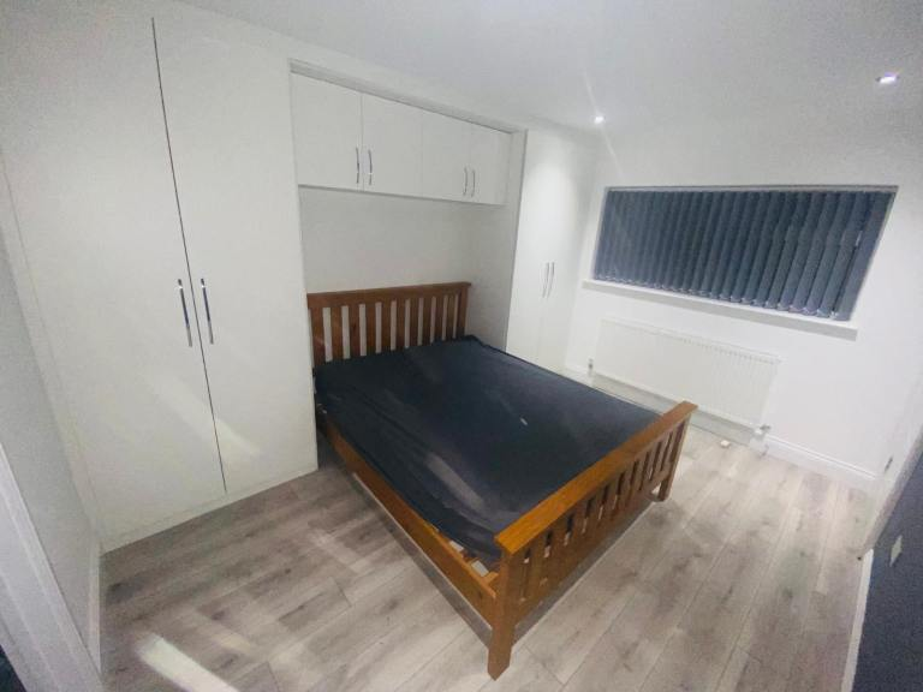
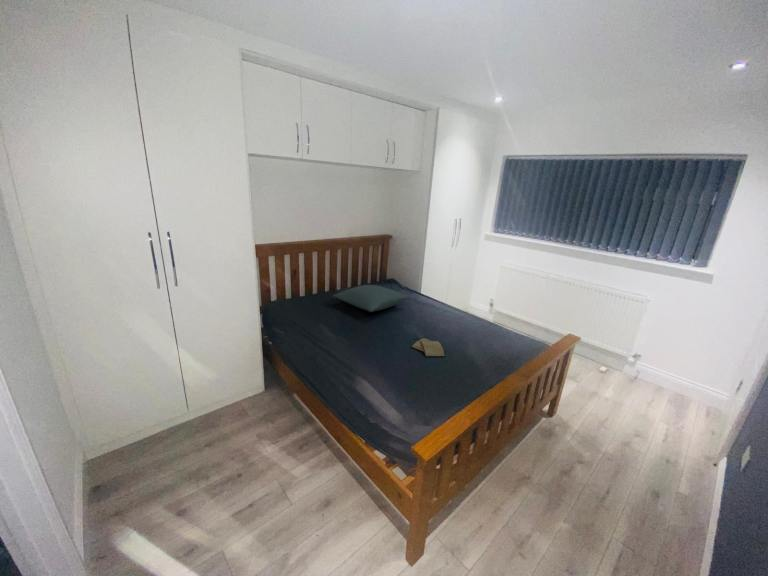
+ diary (430, 346)
+ pillow (370, 296)
